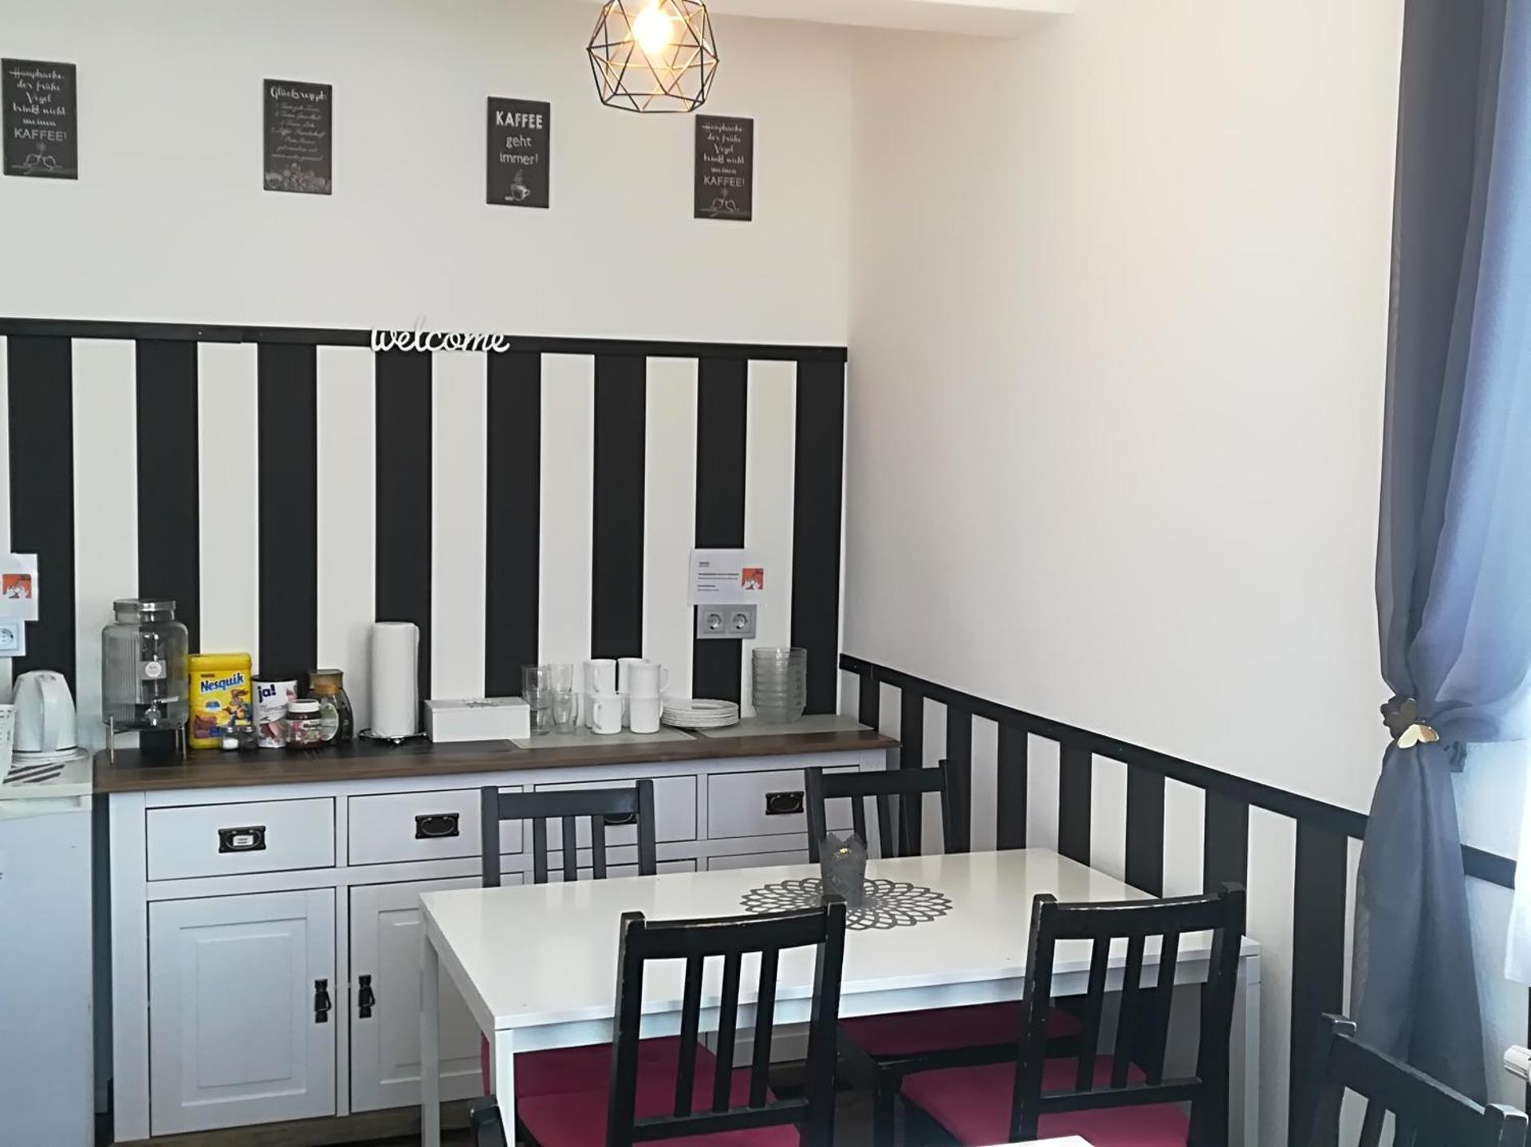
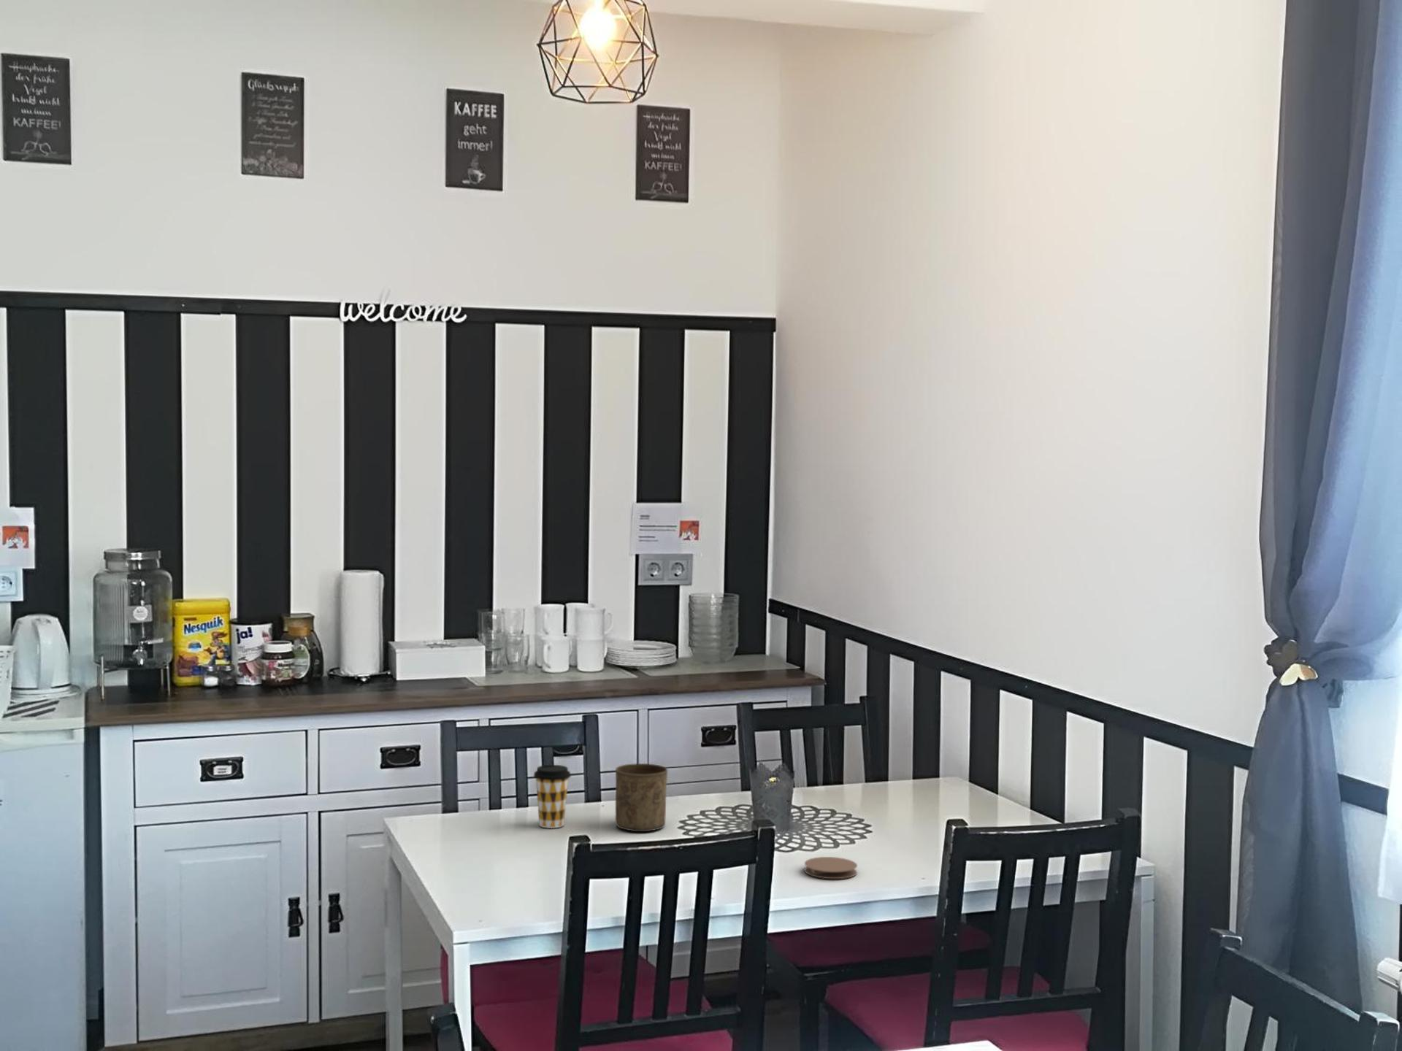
+ coaster (830, 867)
+ cup (641, 797)
+ coffee cup (552, 796)
